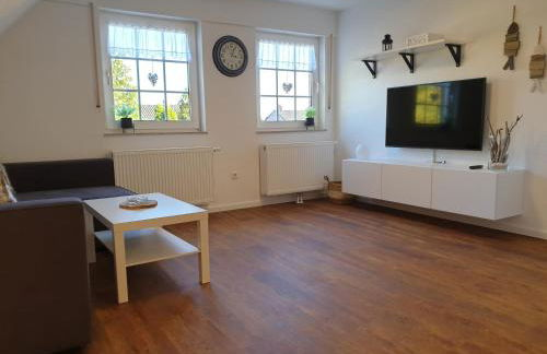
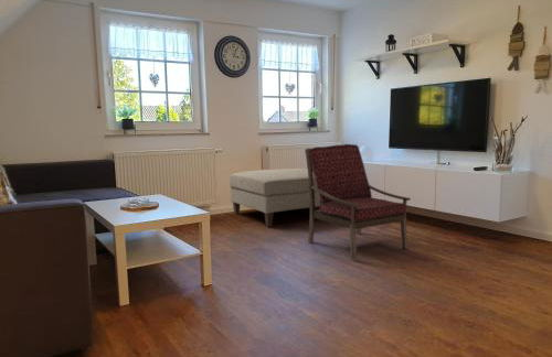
+ ottoman (285, 192)
+ armchair (355, 195)
